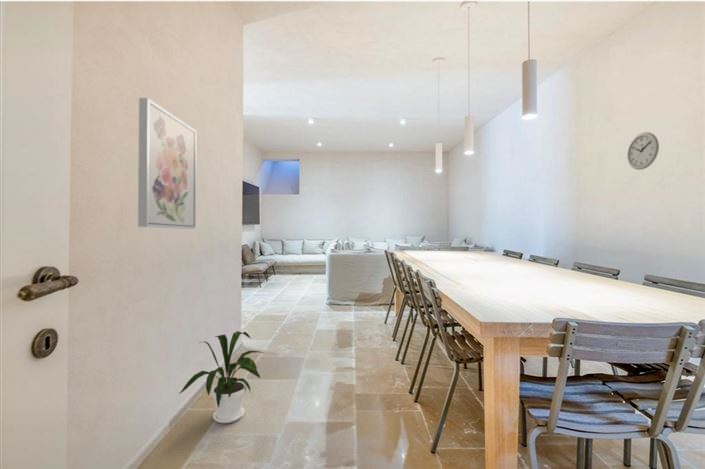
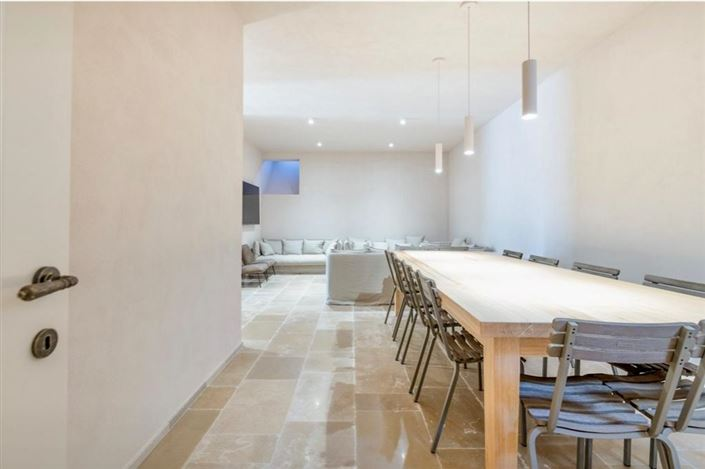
- house plant (229, 373)
- wall art (171, 172)
- wall clock (641, 151)
